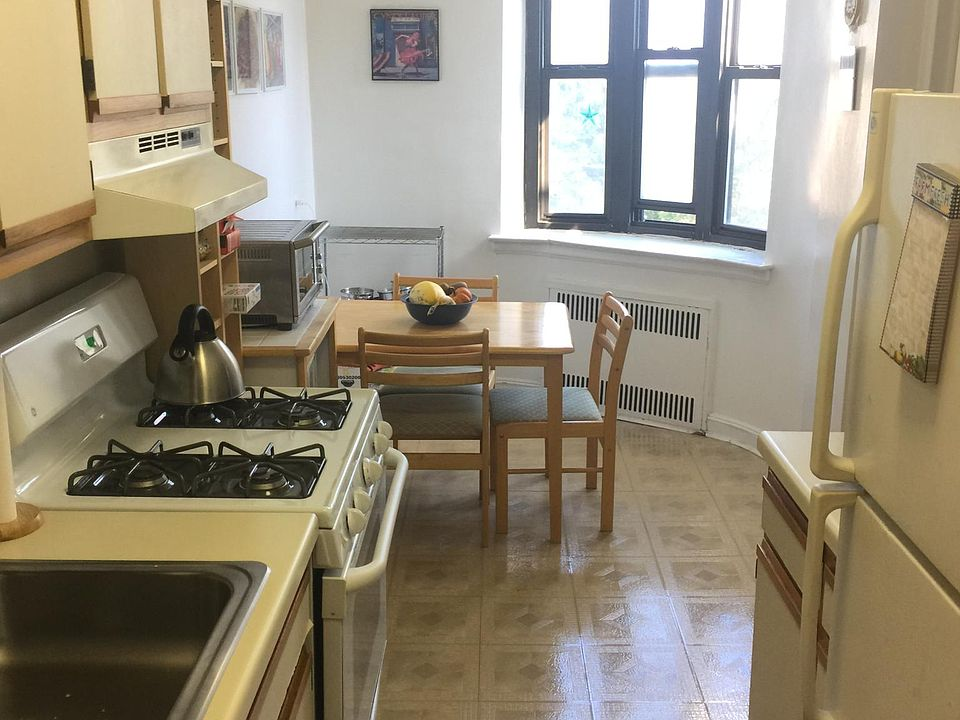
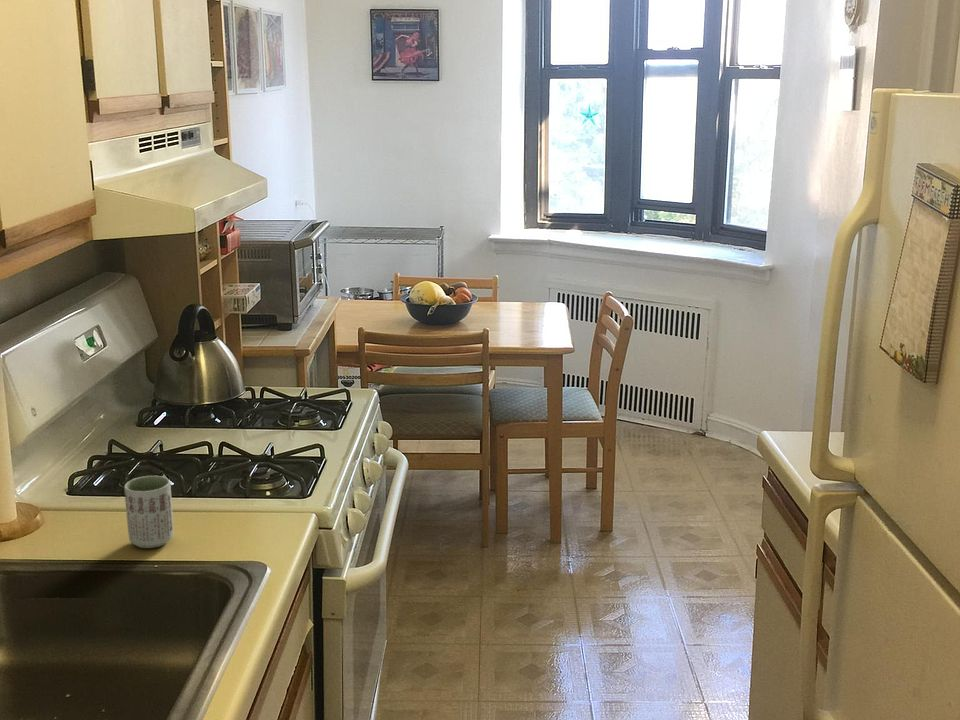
+ cup (149, 512)
